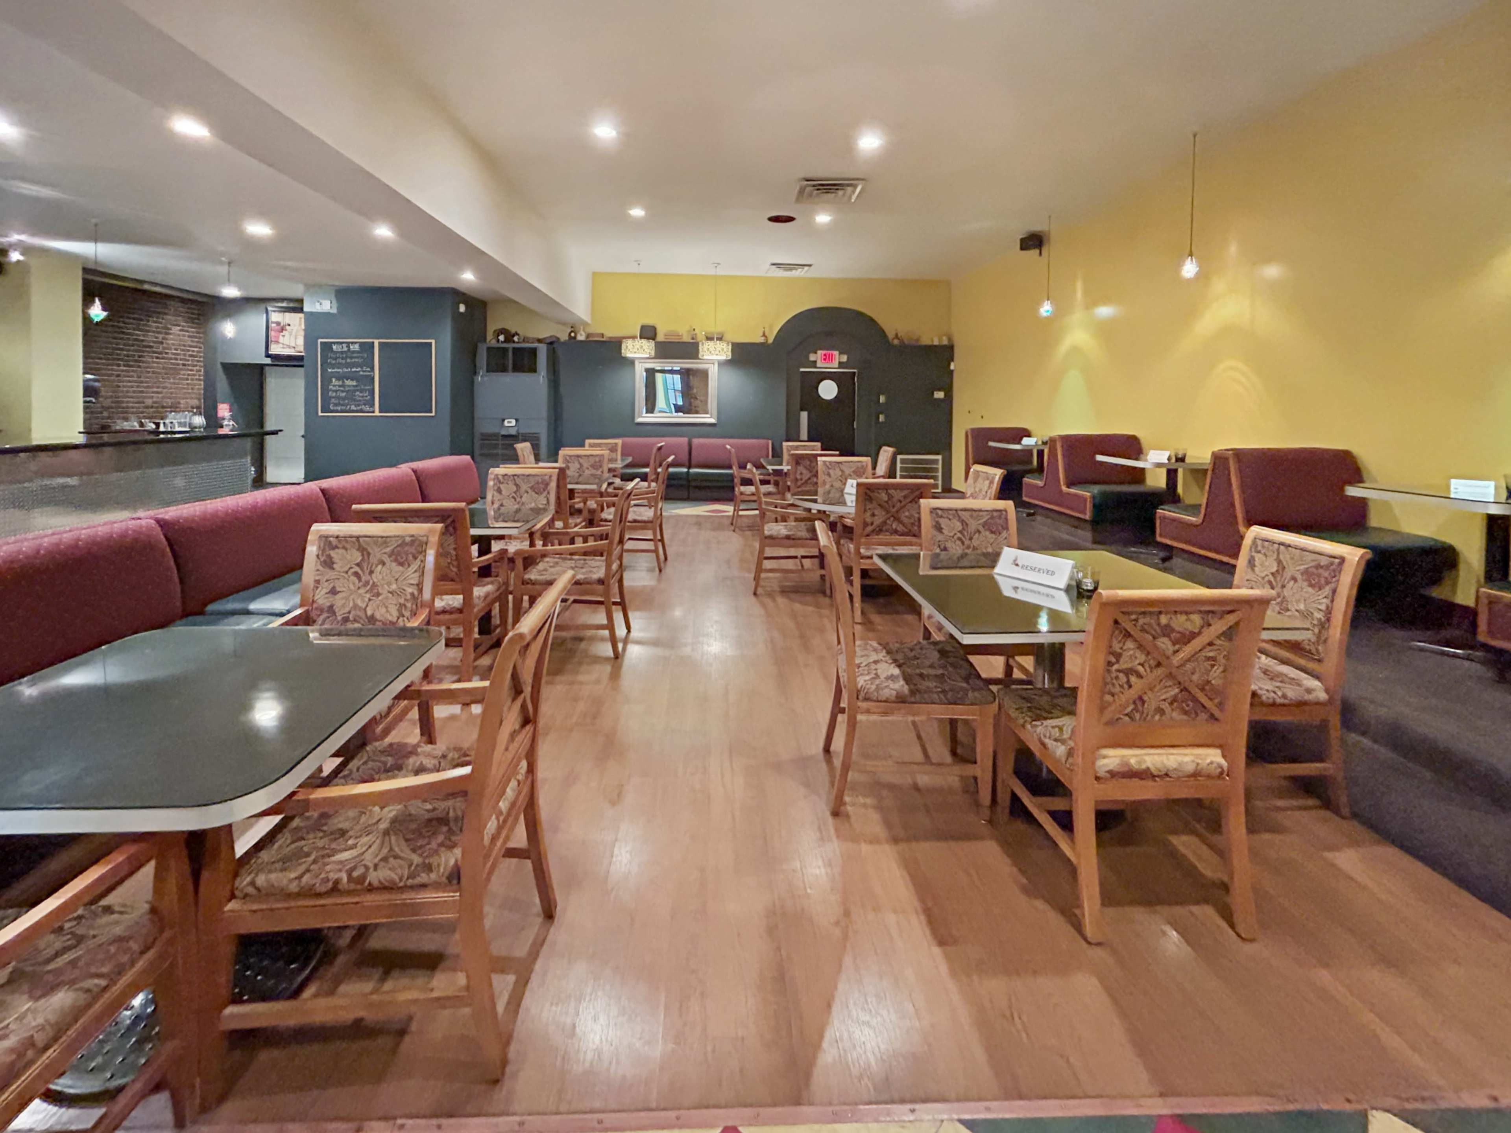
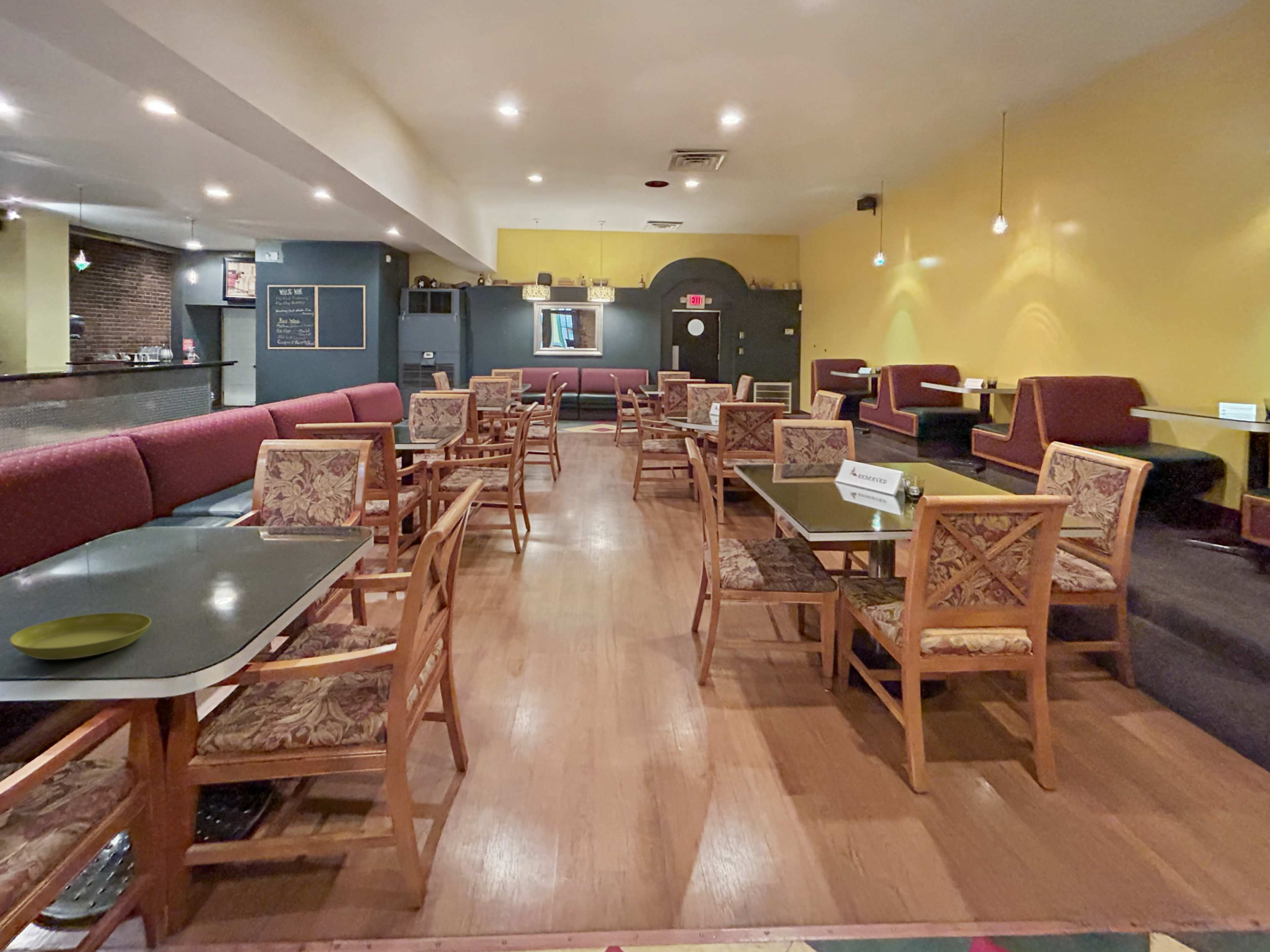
+ saucer (84, 637)
